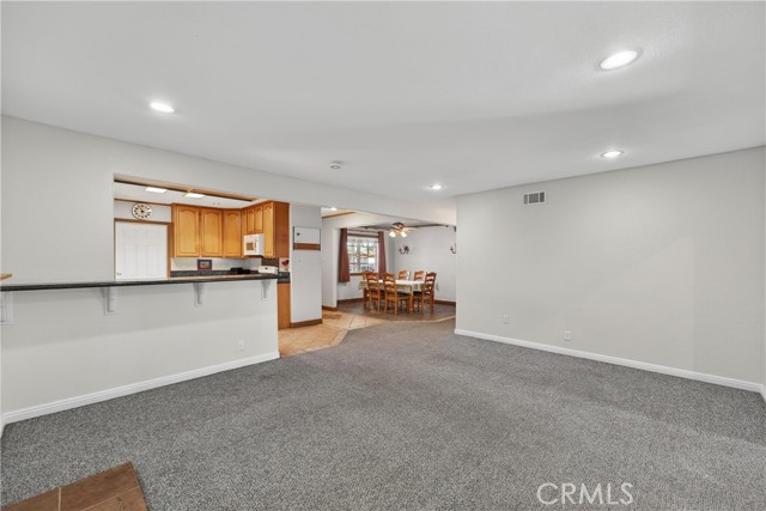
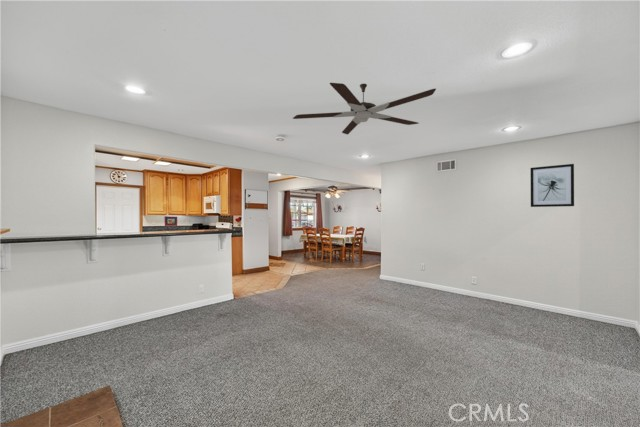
+ wall art (551, 186)
+ ceiling fan (357, 104)
